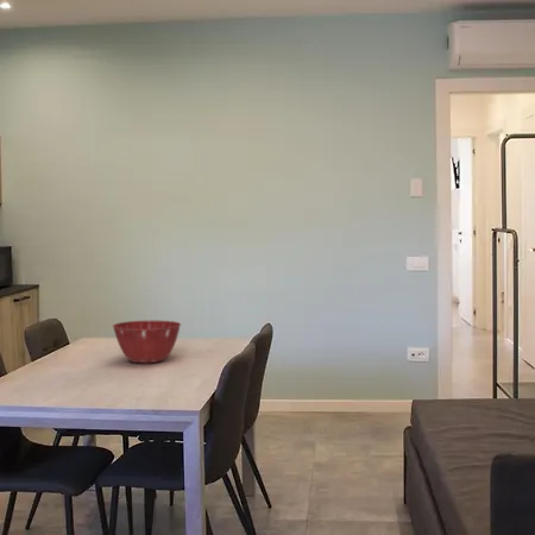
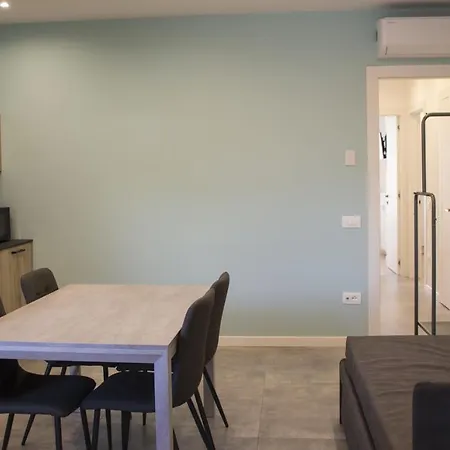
- mixing bowl (147, 341)
